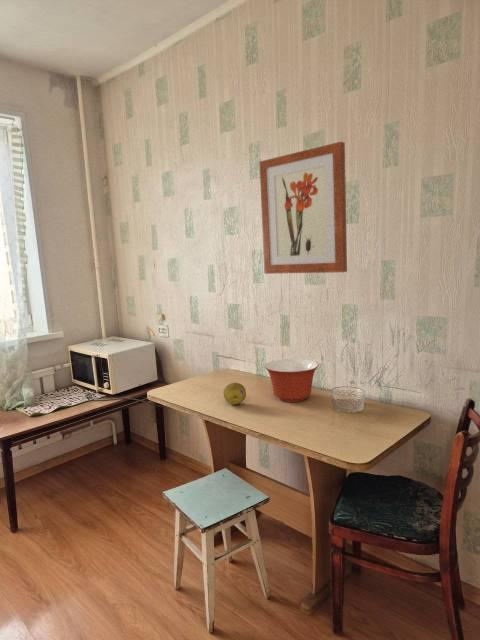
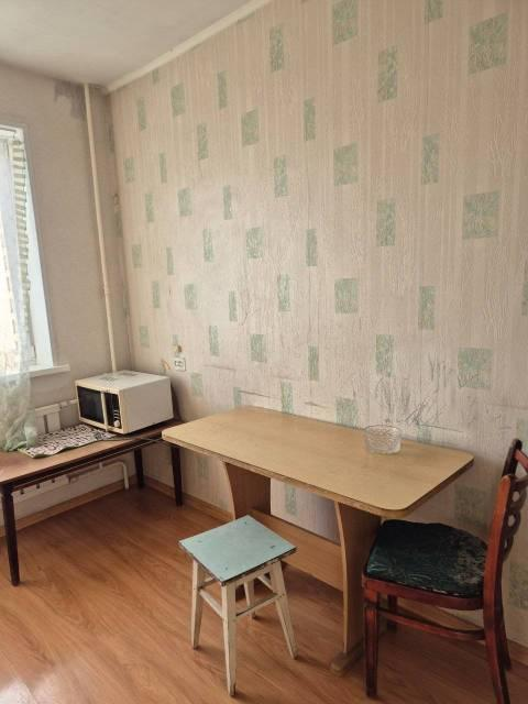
- mixing bowl (291, 381)
- wall art (301, 213)
- fruit (234, 393)
